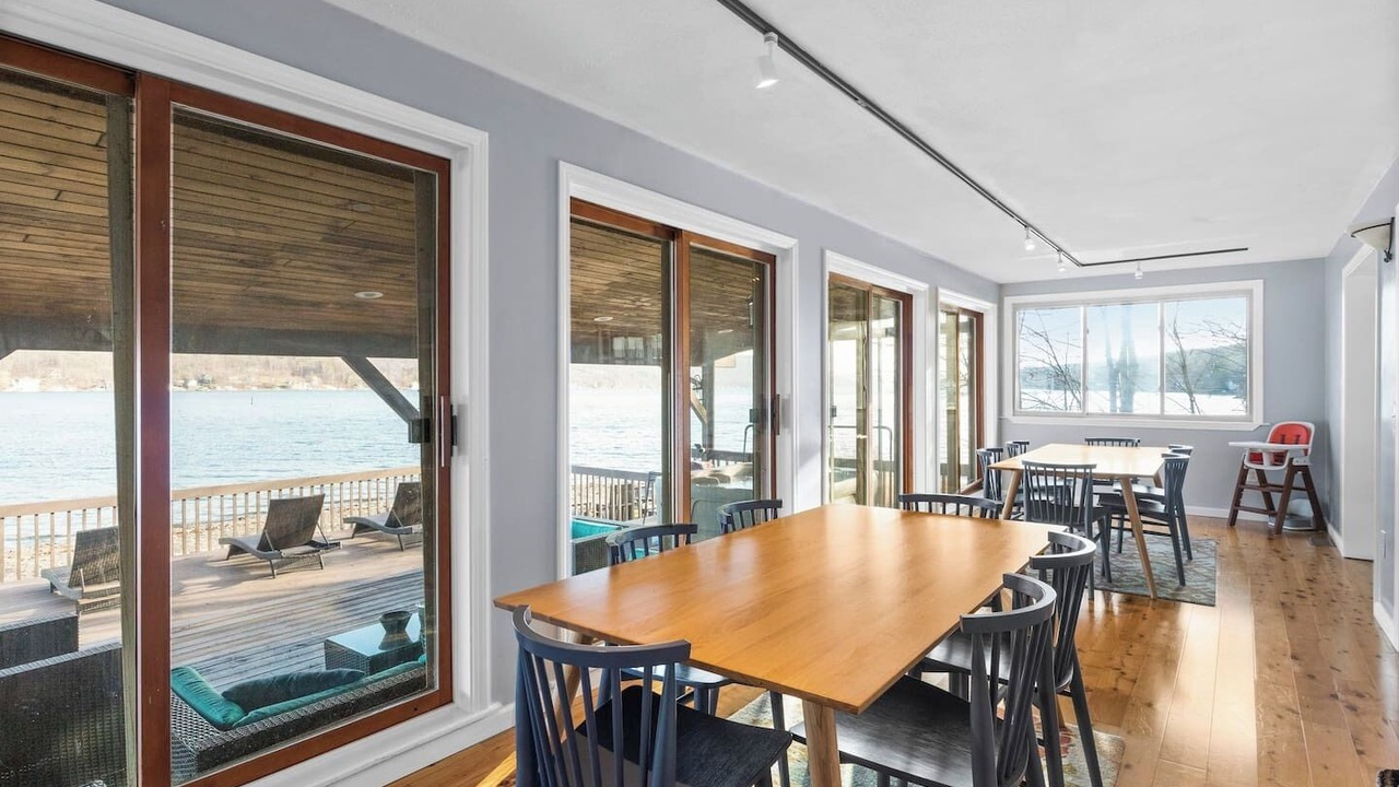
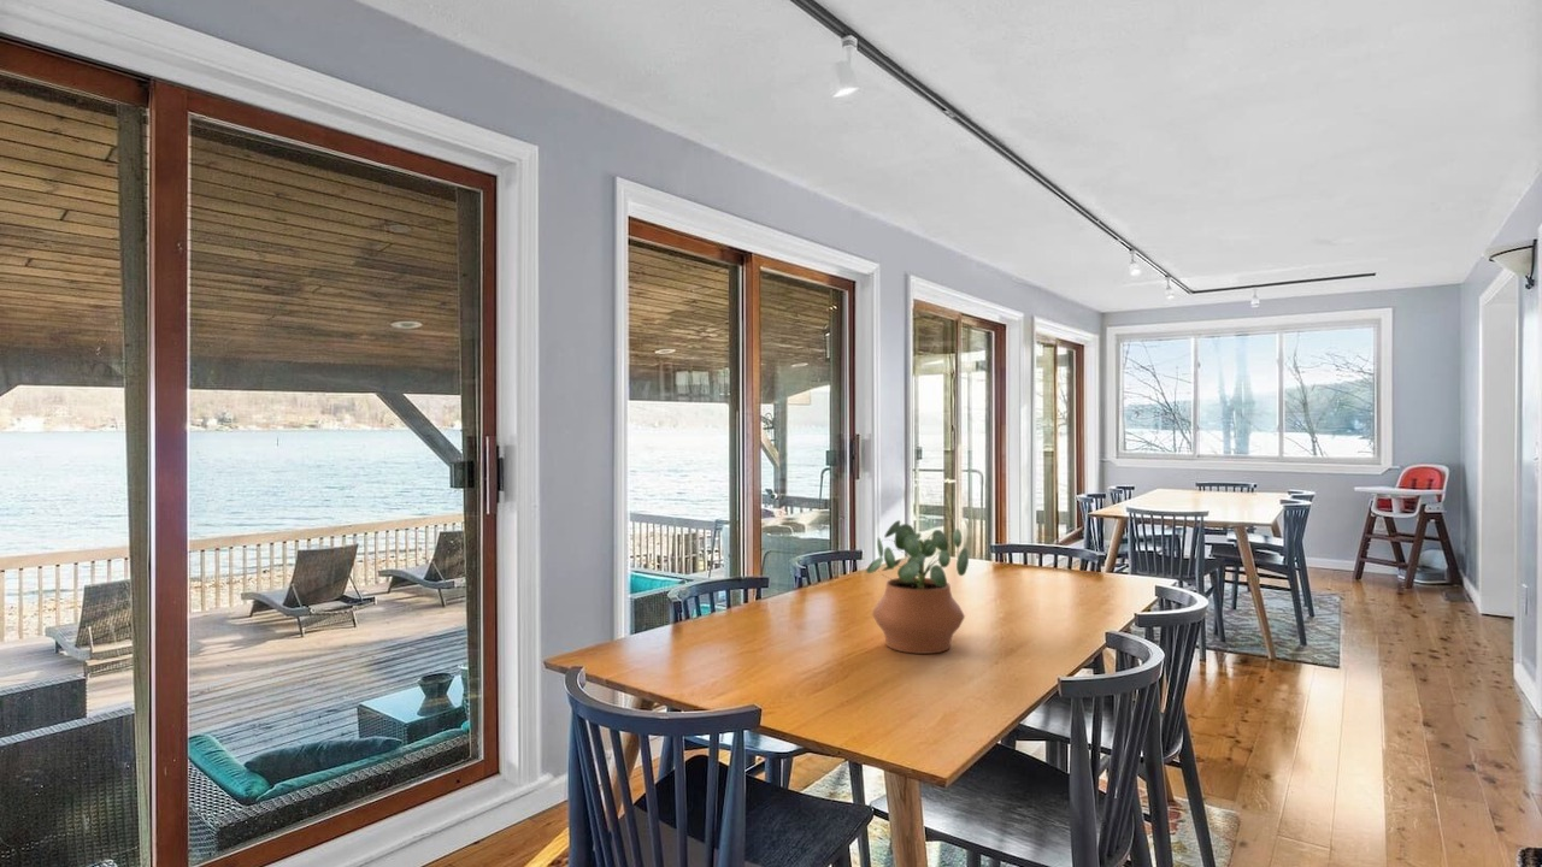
+ potted plant (916, 585)
